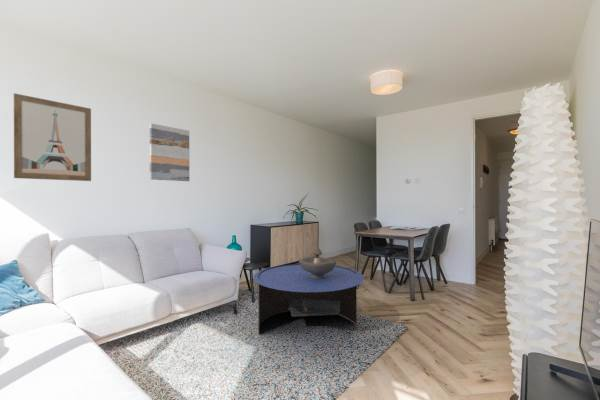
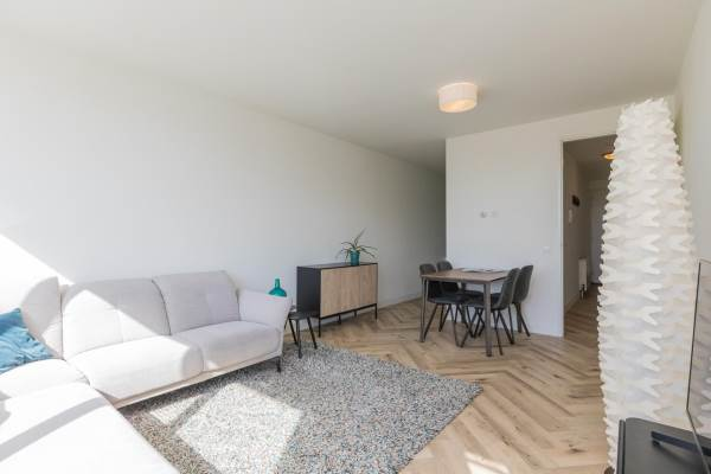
- decorative bowl (317, 262)
- wall art (170, 153)
- wall art (55, 140)
- coffee table (308, 301)
